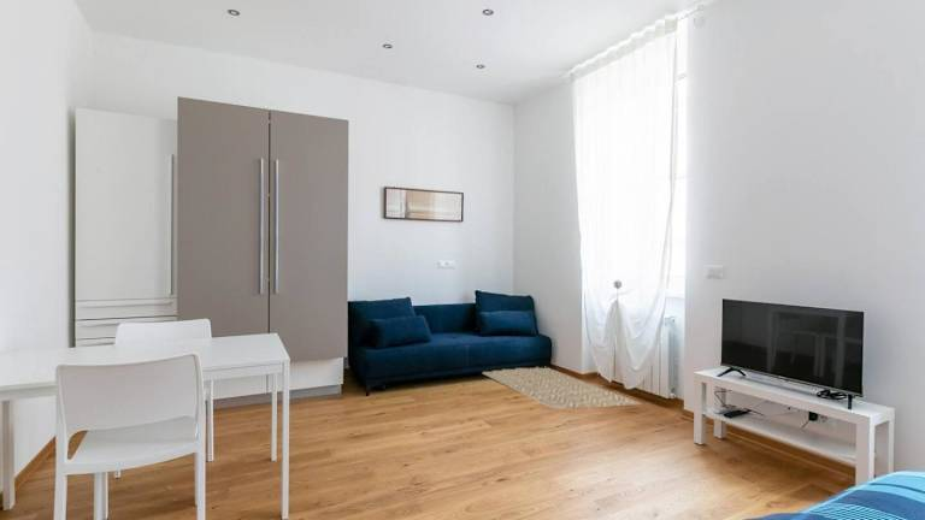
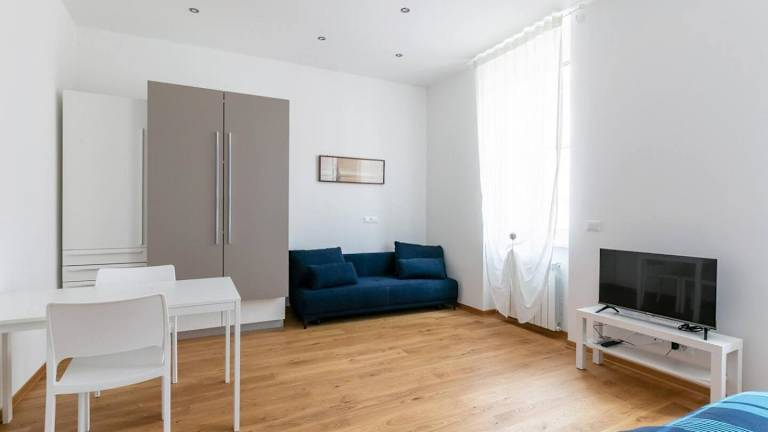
- rug (542, 382)
